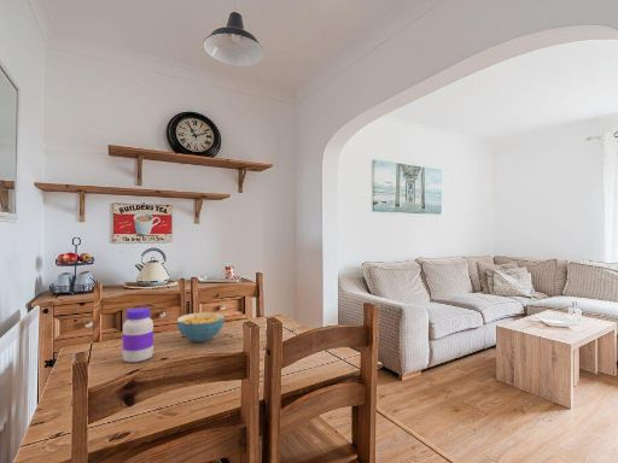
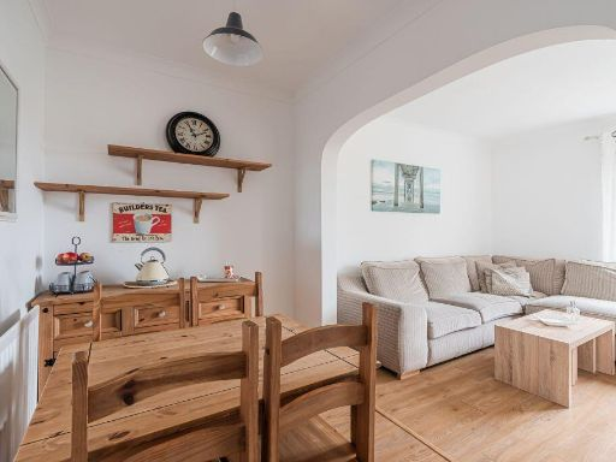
- cereal bowl (200, 328)
- jar (138, 333)
